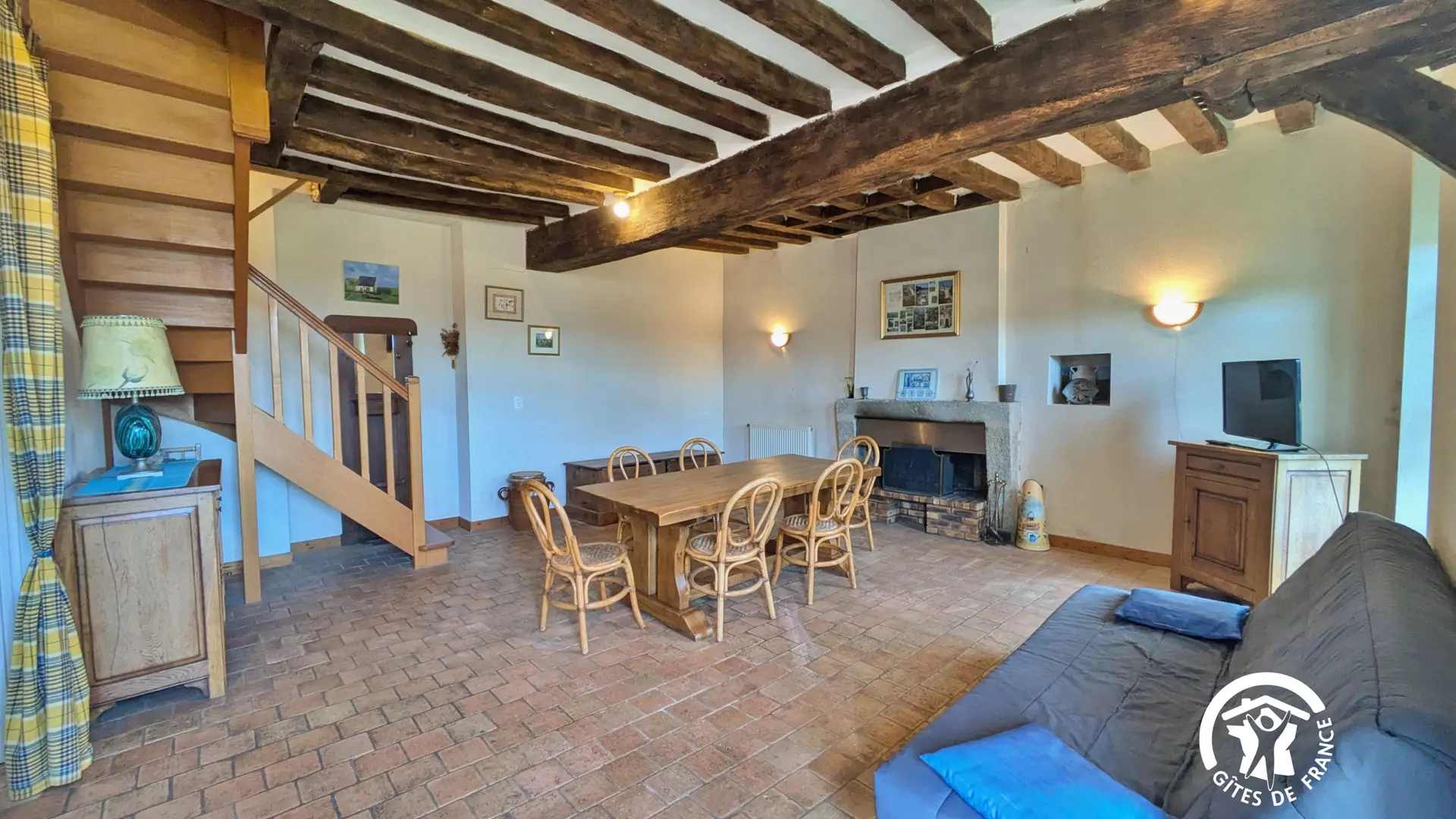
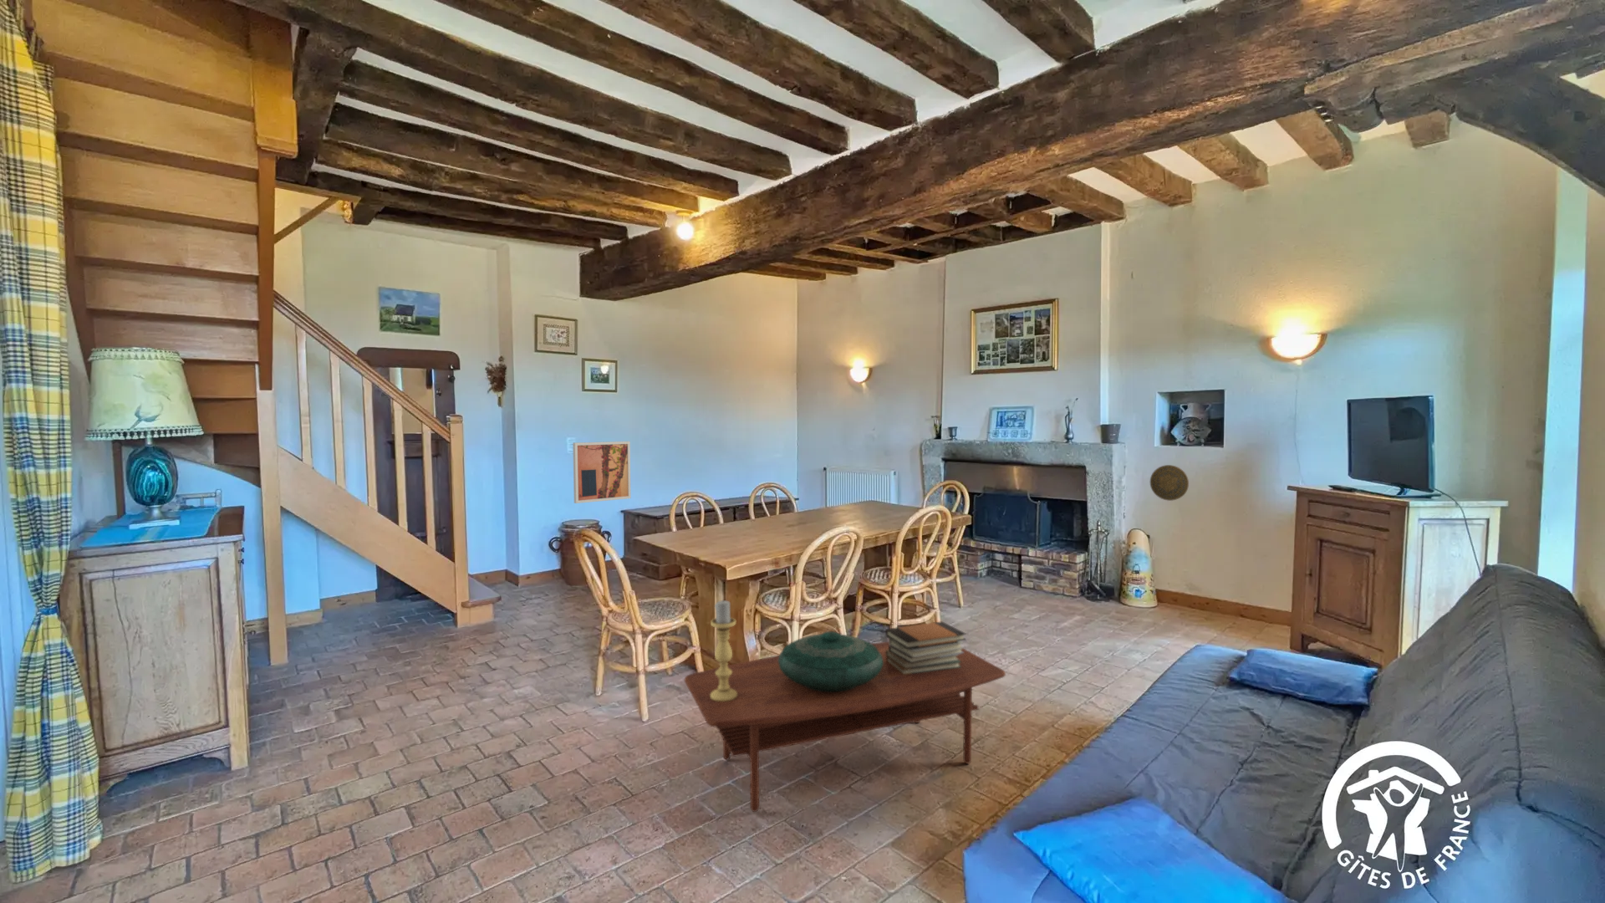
+ decorative bowl (830, 656)
+ book stack (925, 647)
+ candle holder (723, 647)
+ coffee table (845, 718)
+ decorative plate (1167, 483)
+ wall art (603, 471)
